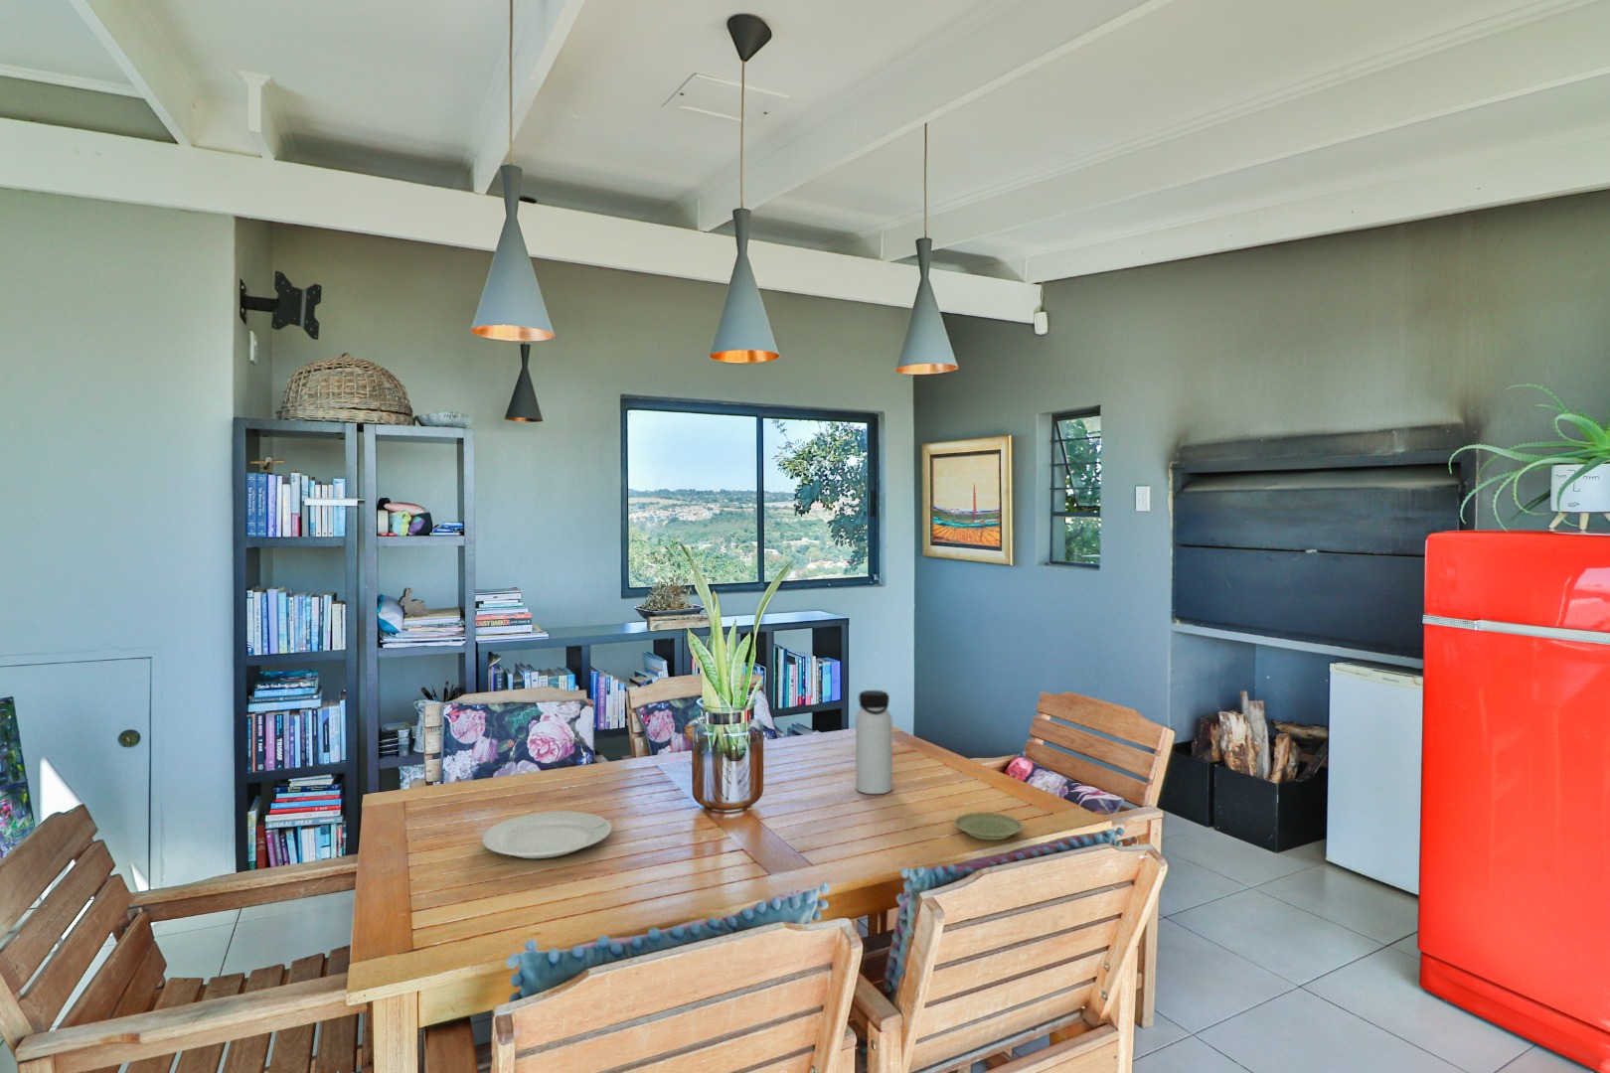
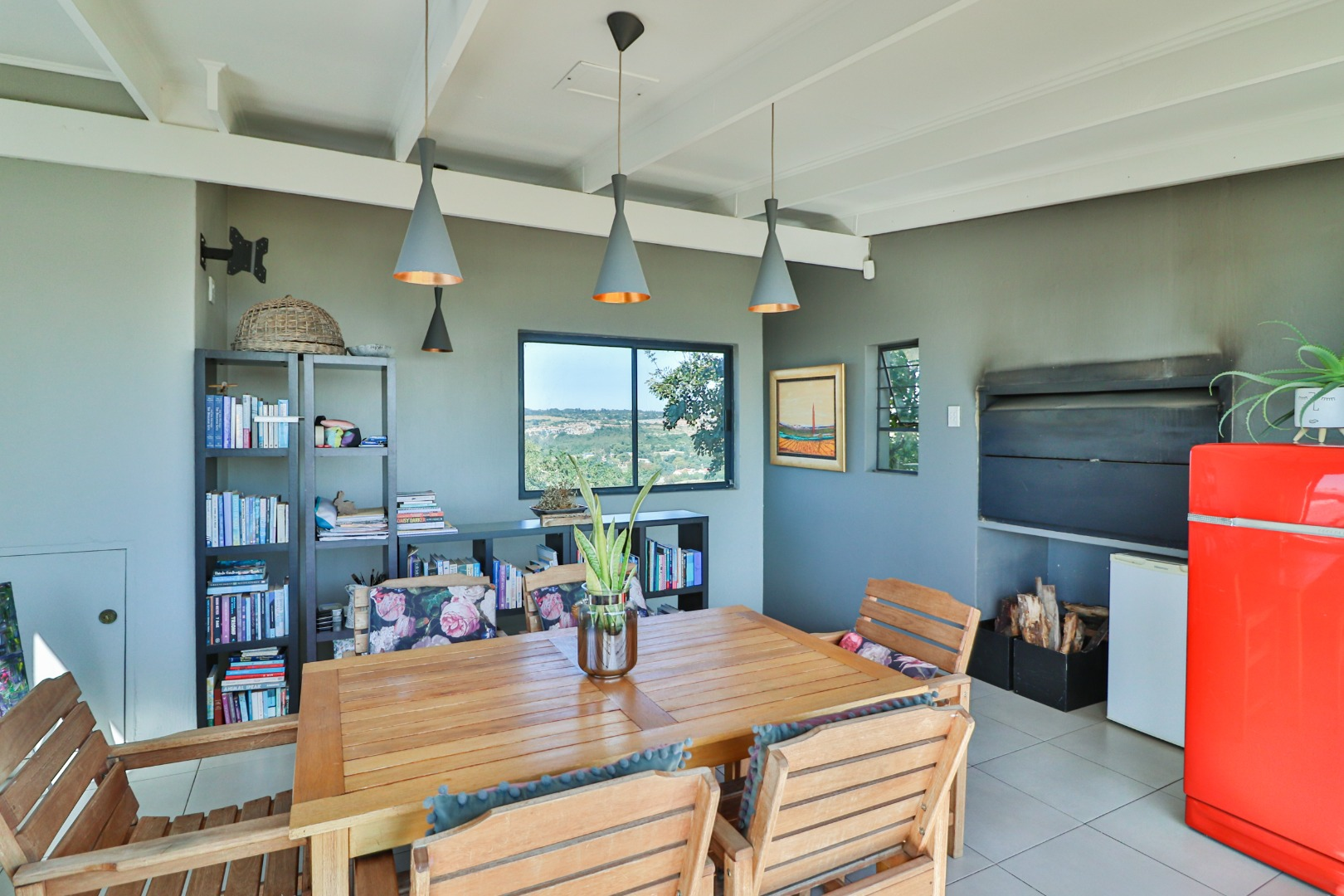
- plate (988, 828)
- water bottle (873, 740)
- chinaware (547, 837)
